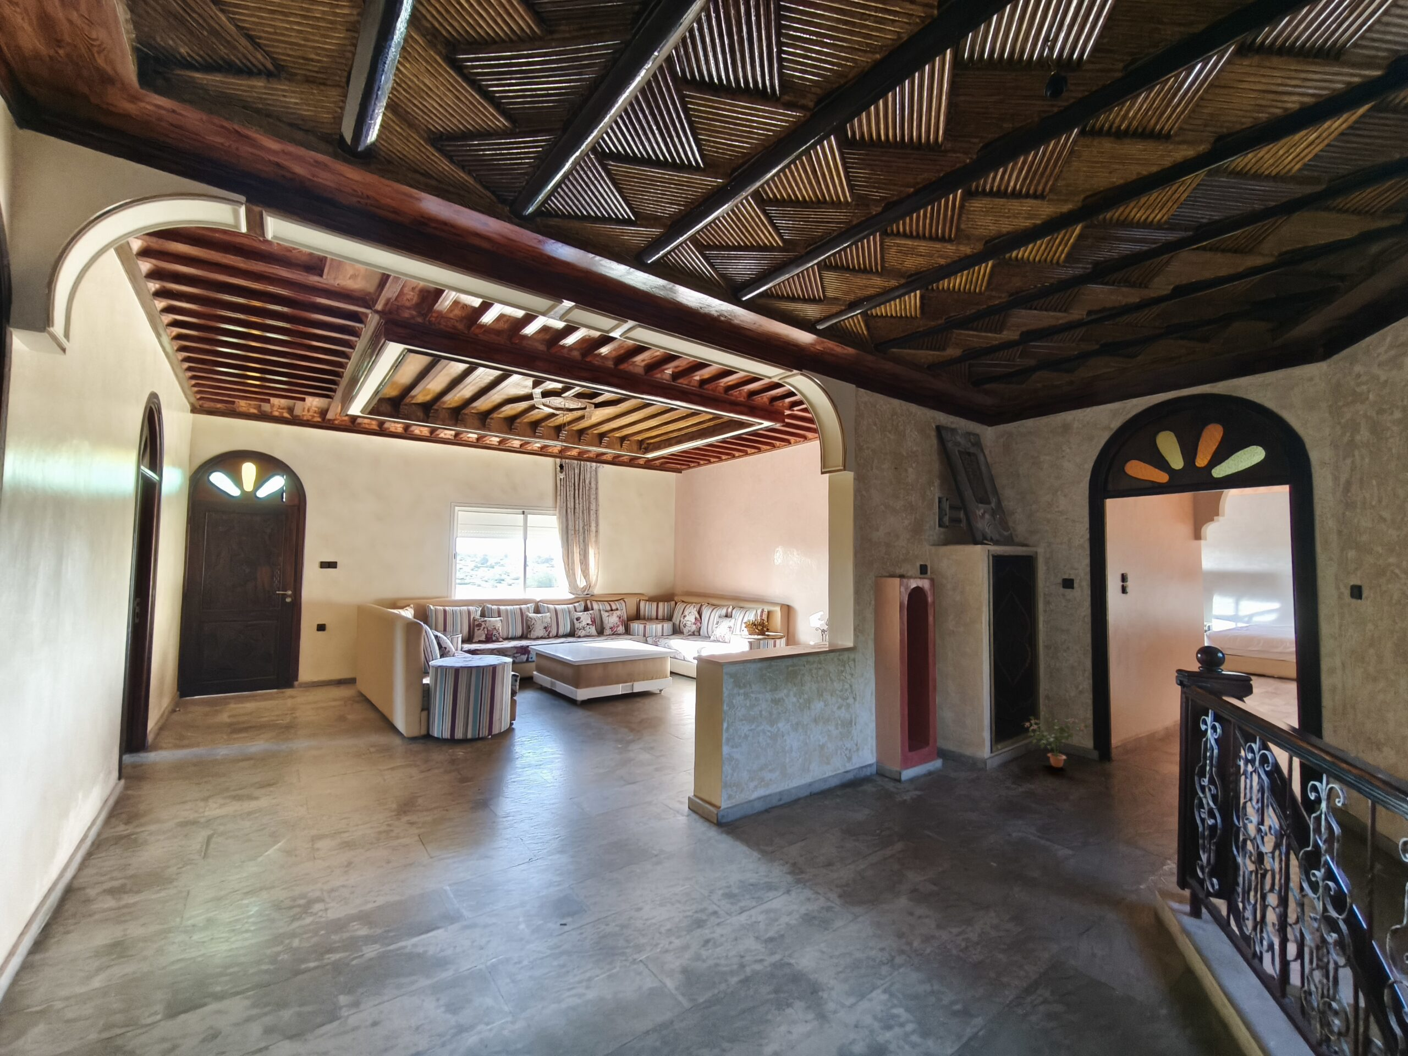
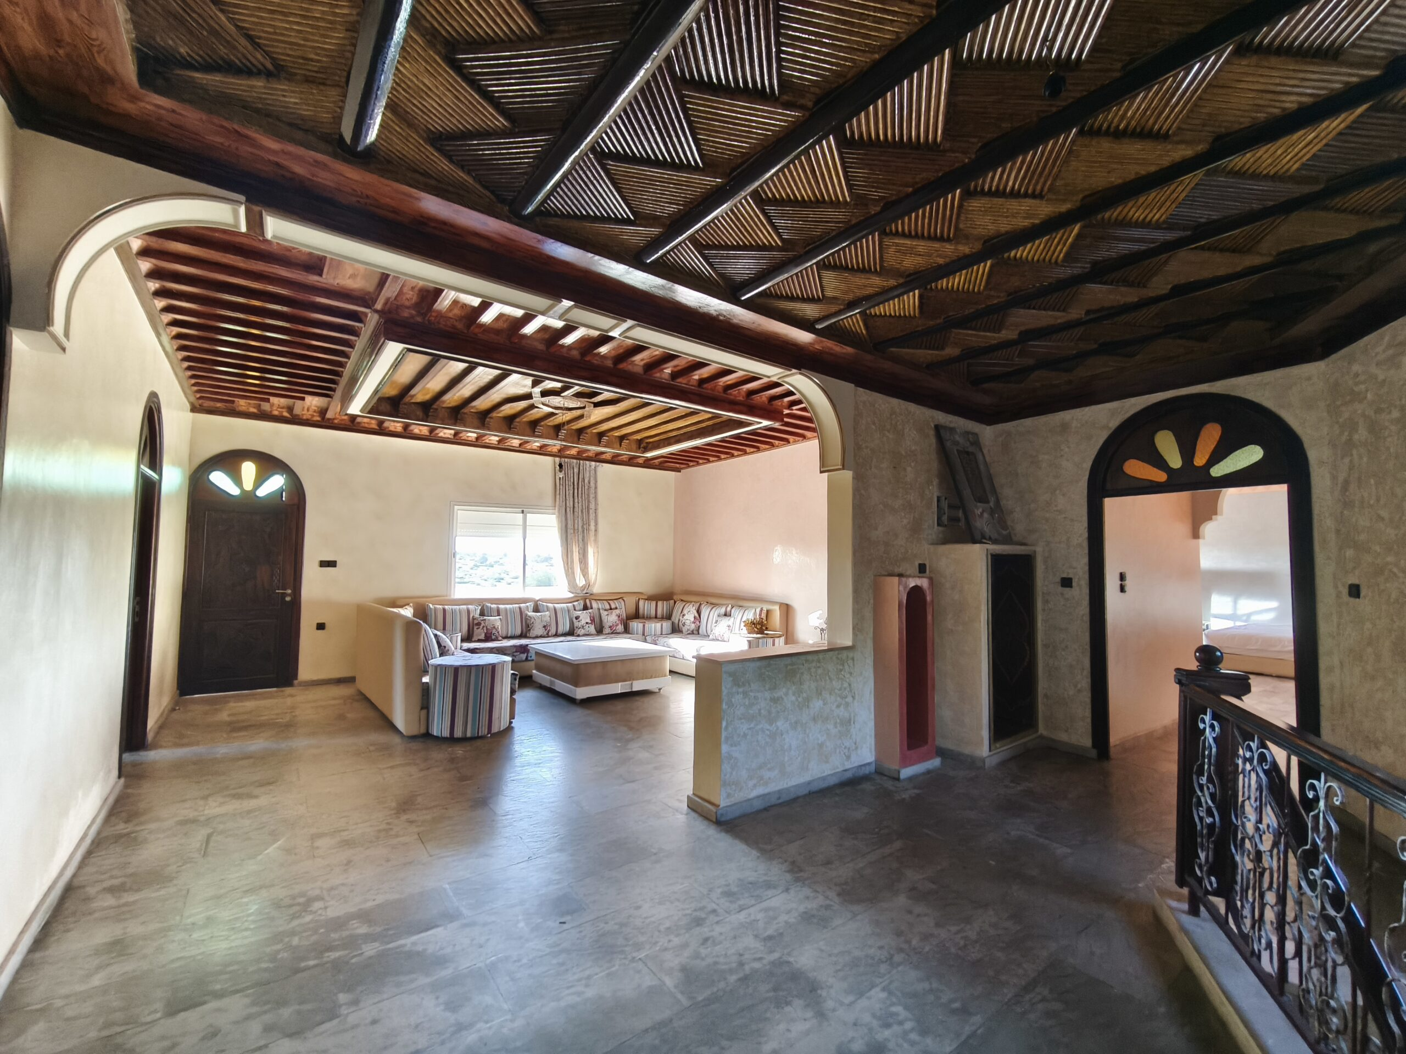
- potted plant (1055, 739)
